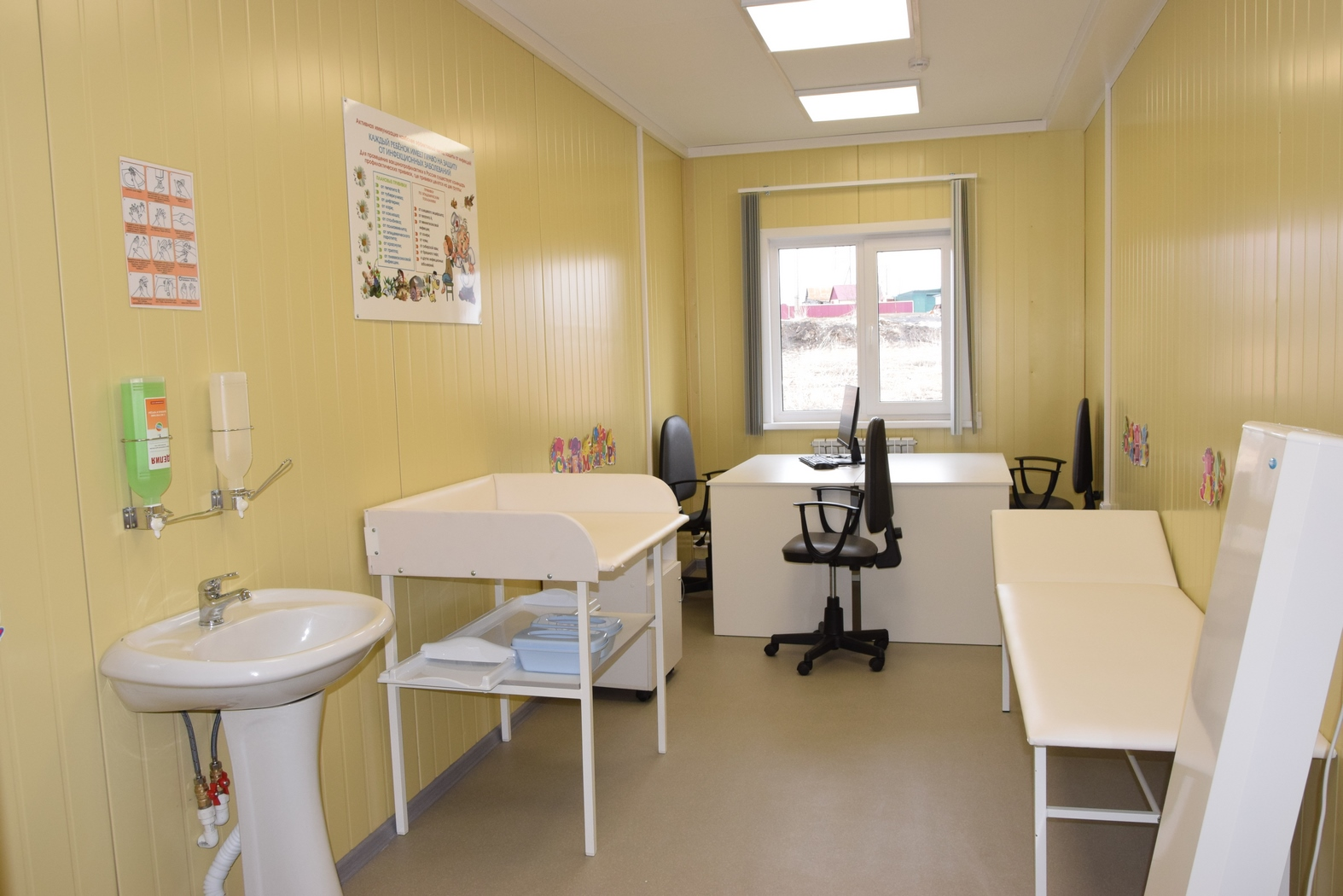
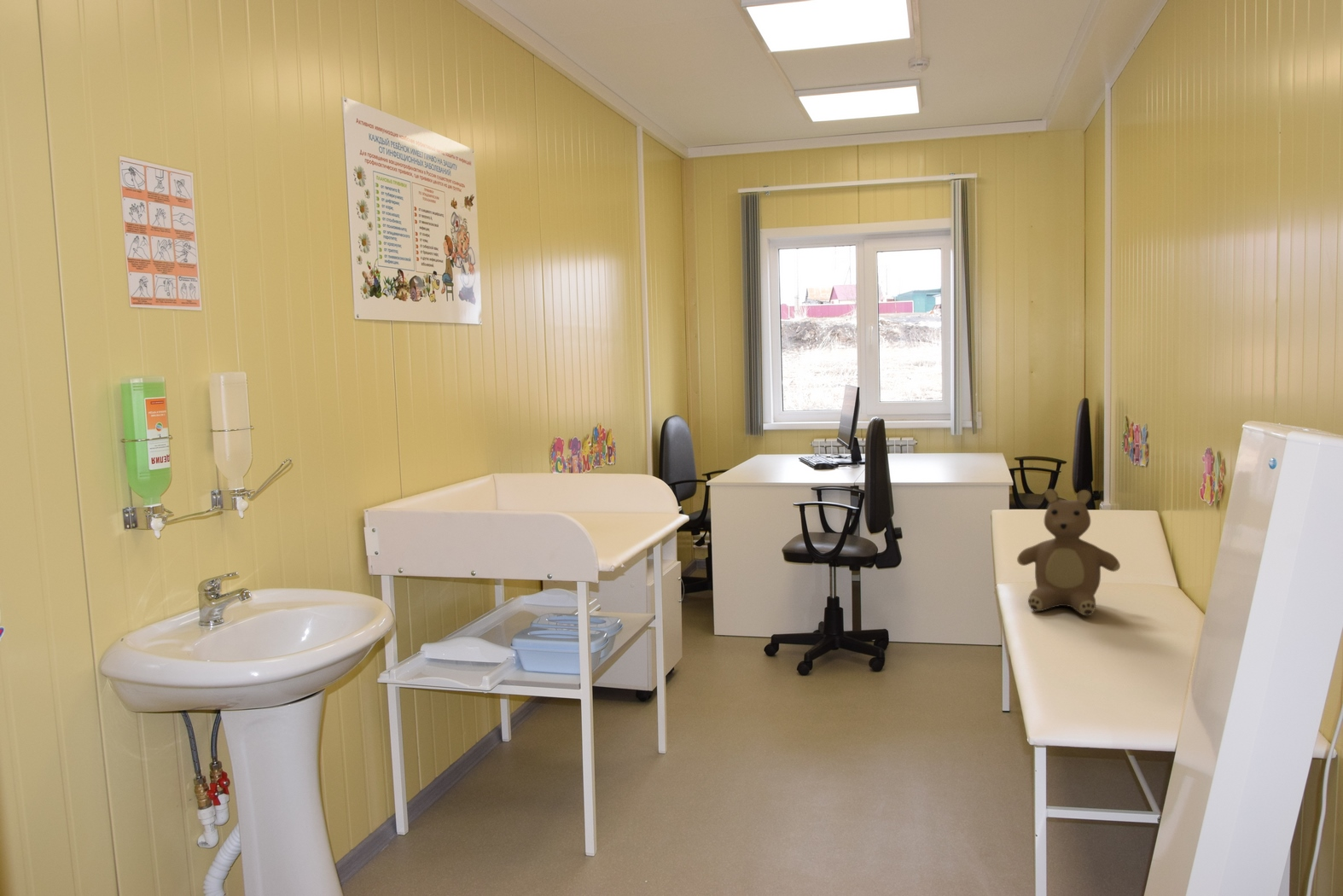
+ teddy bear (1065, 550)
